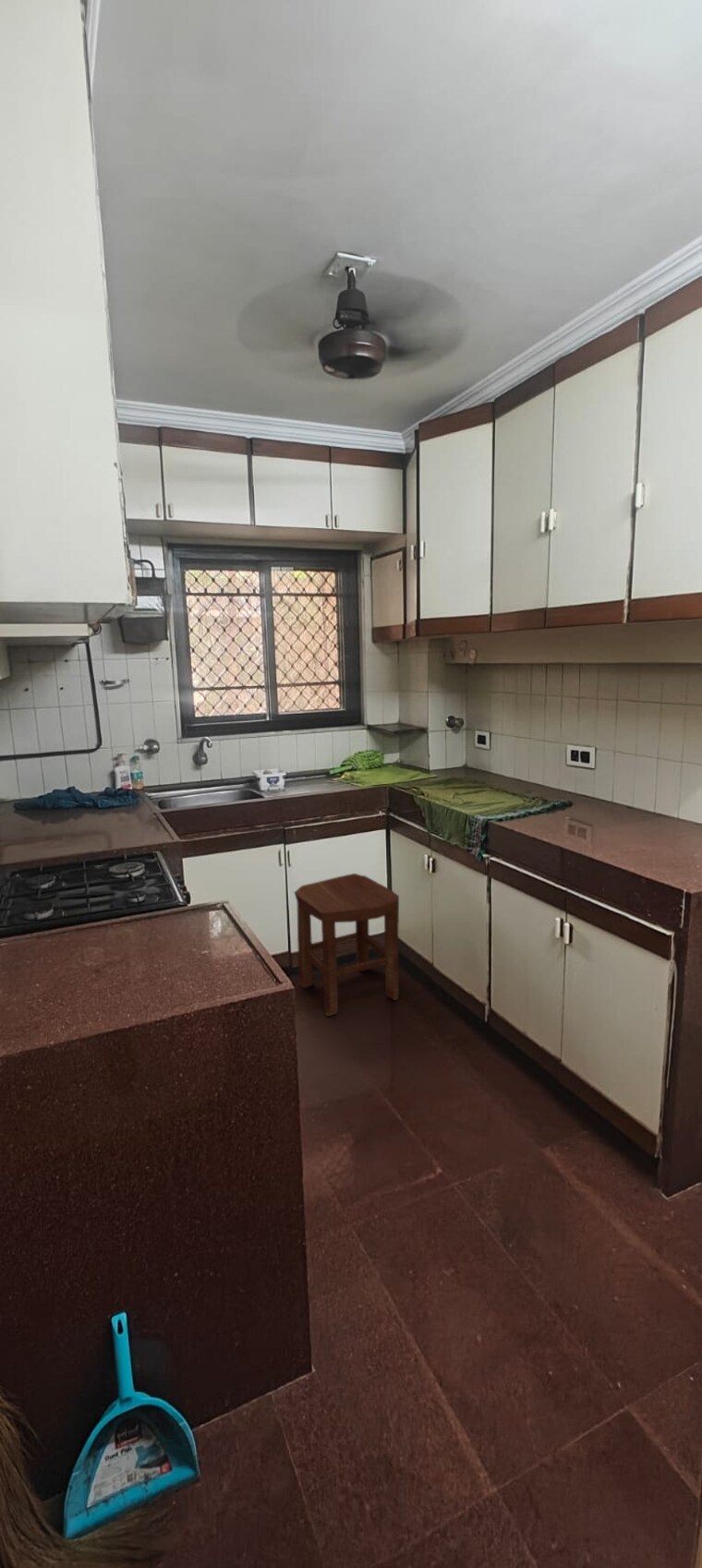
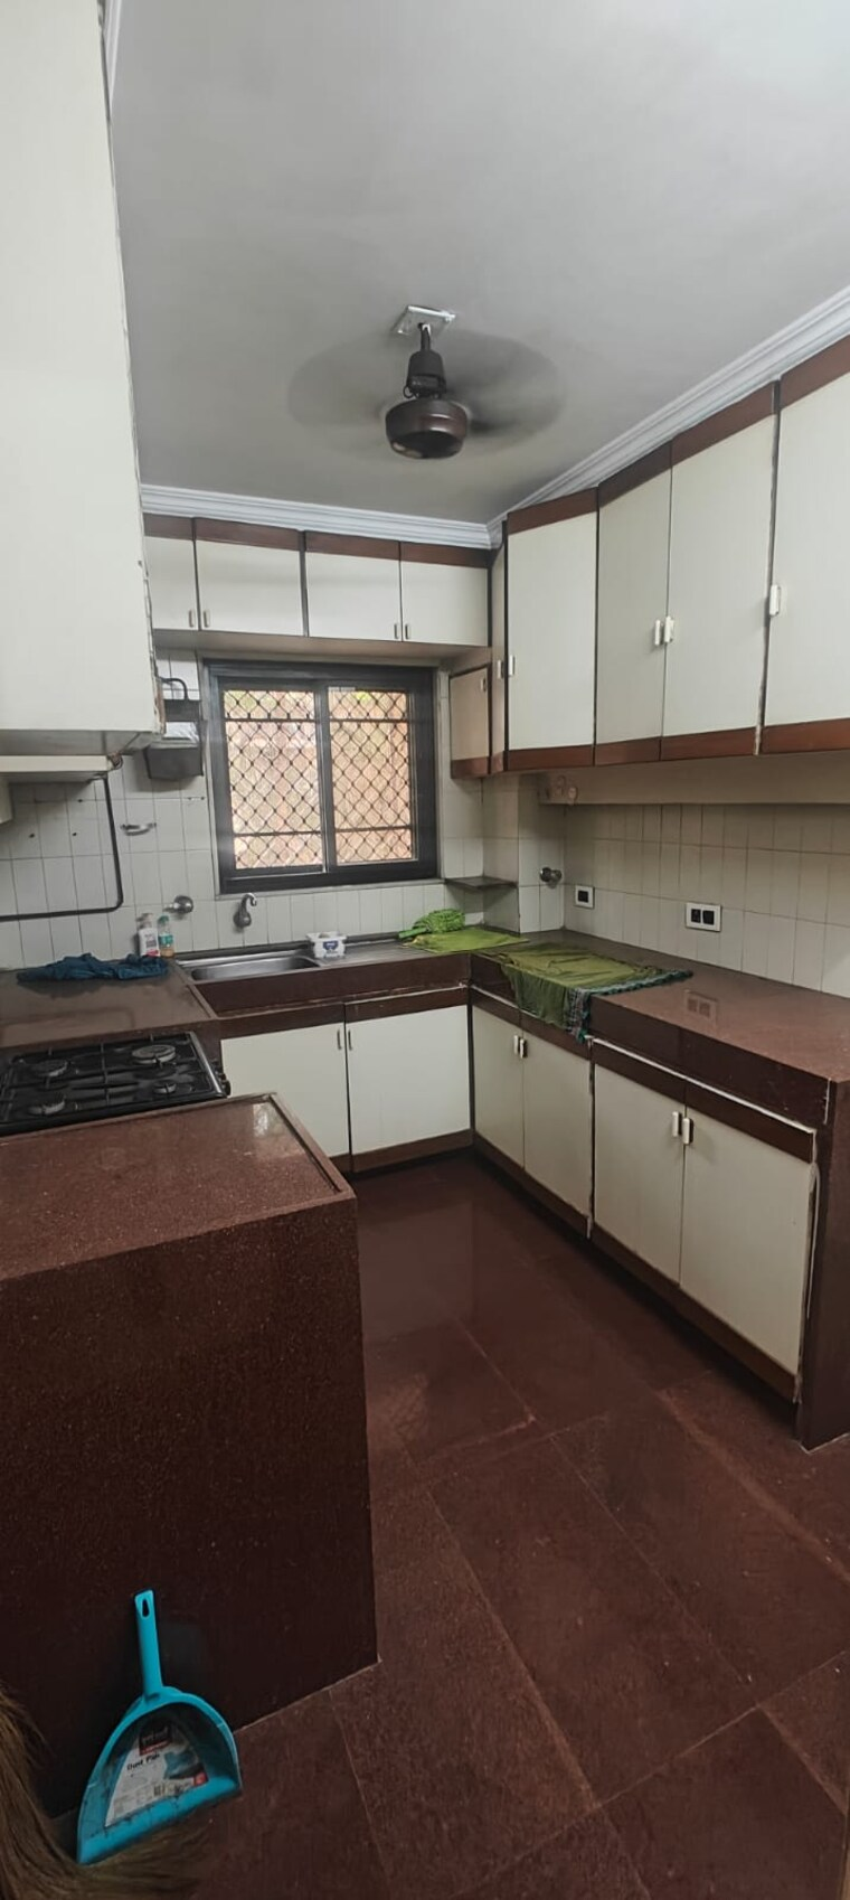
- stool (346, 941)
